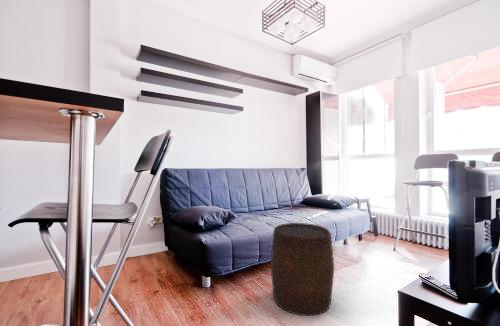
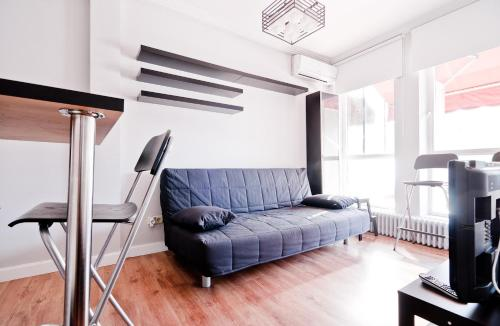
- stool (301, 264)
